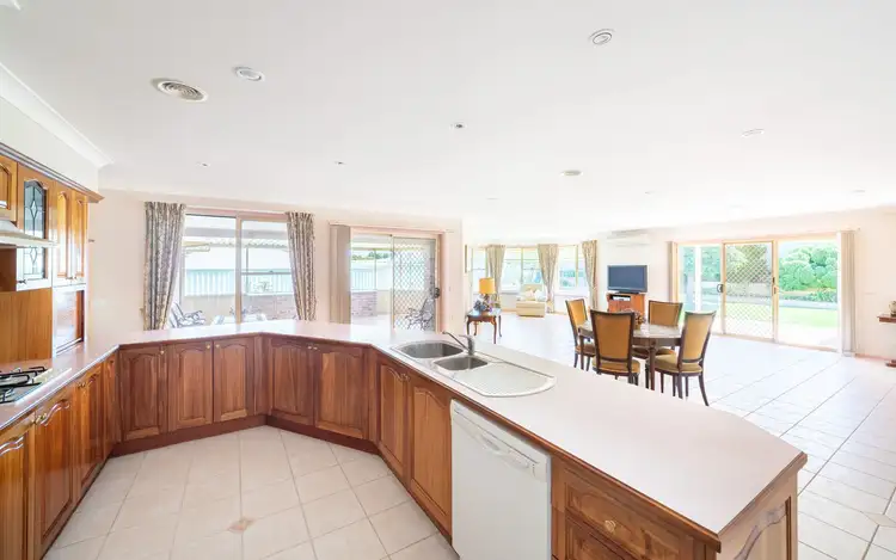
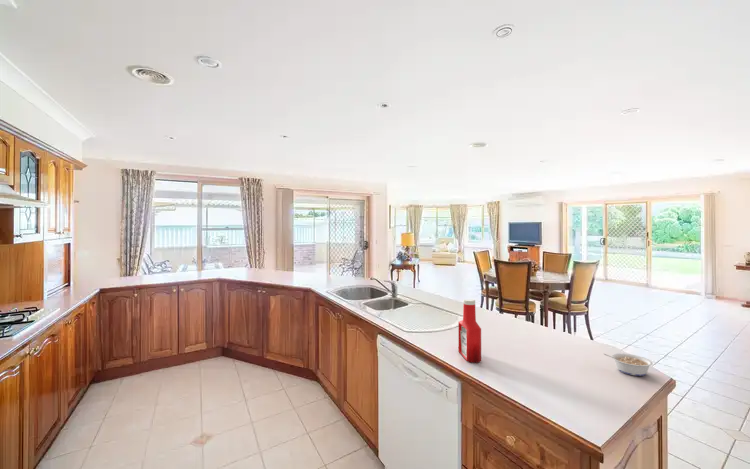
+ soap bottle (469, 328)
+ legume (630, 364)
